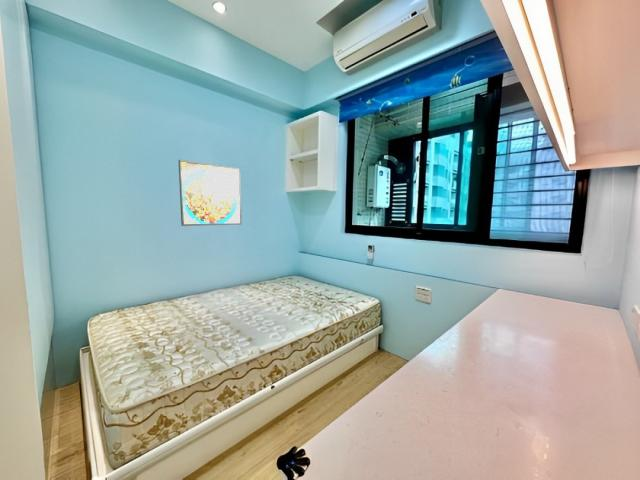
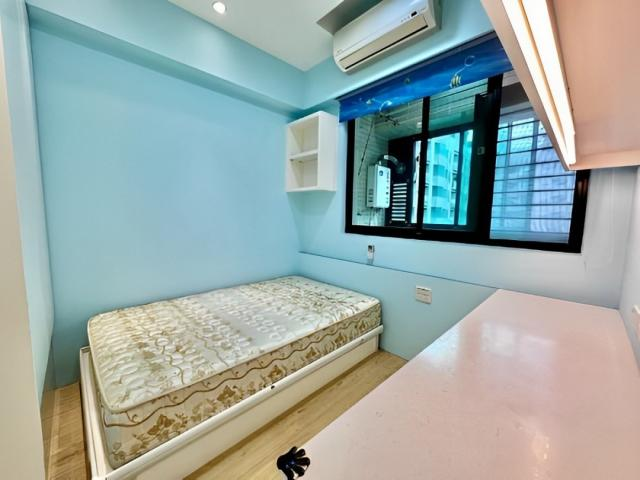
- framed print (212, 195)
